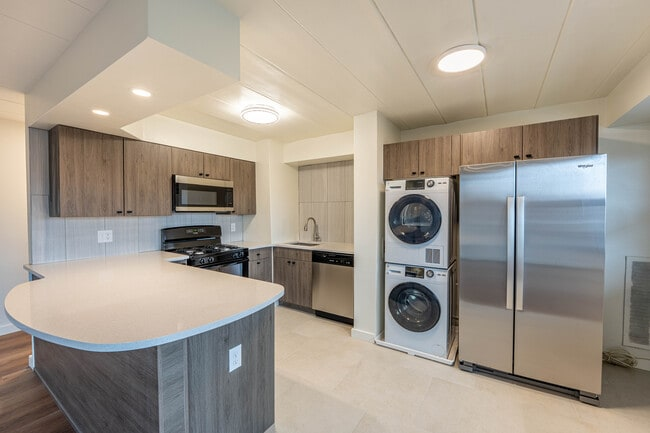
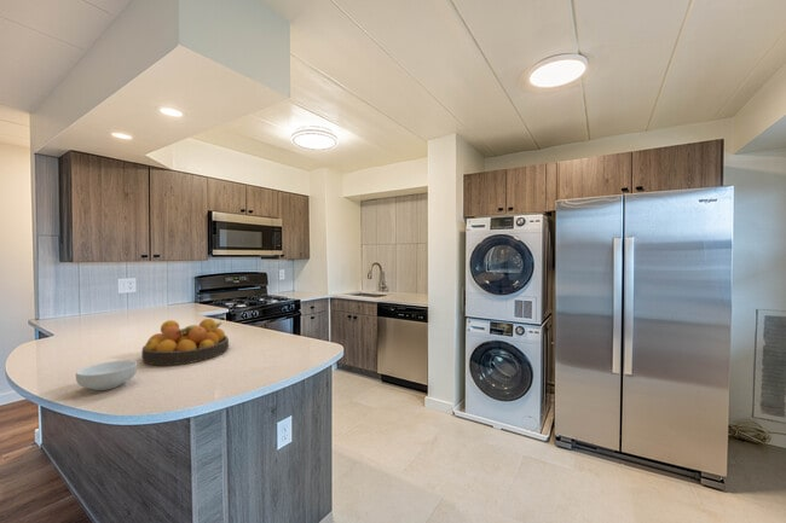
+ cereal bowl (108, 376)
+ fruit bowl (187, 337)
